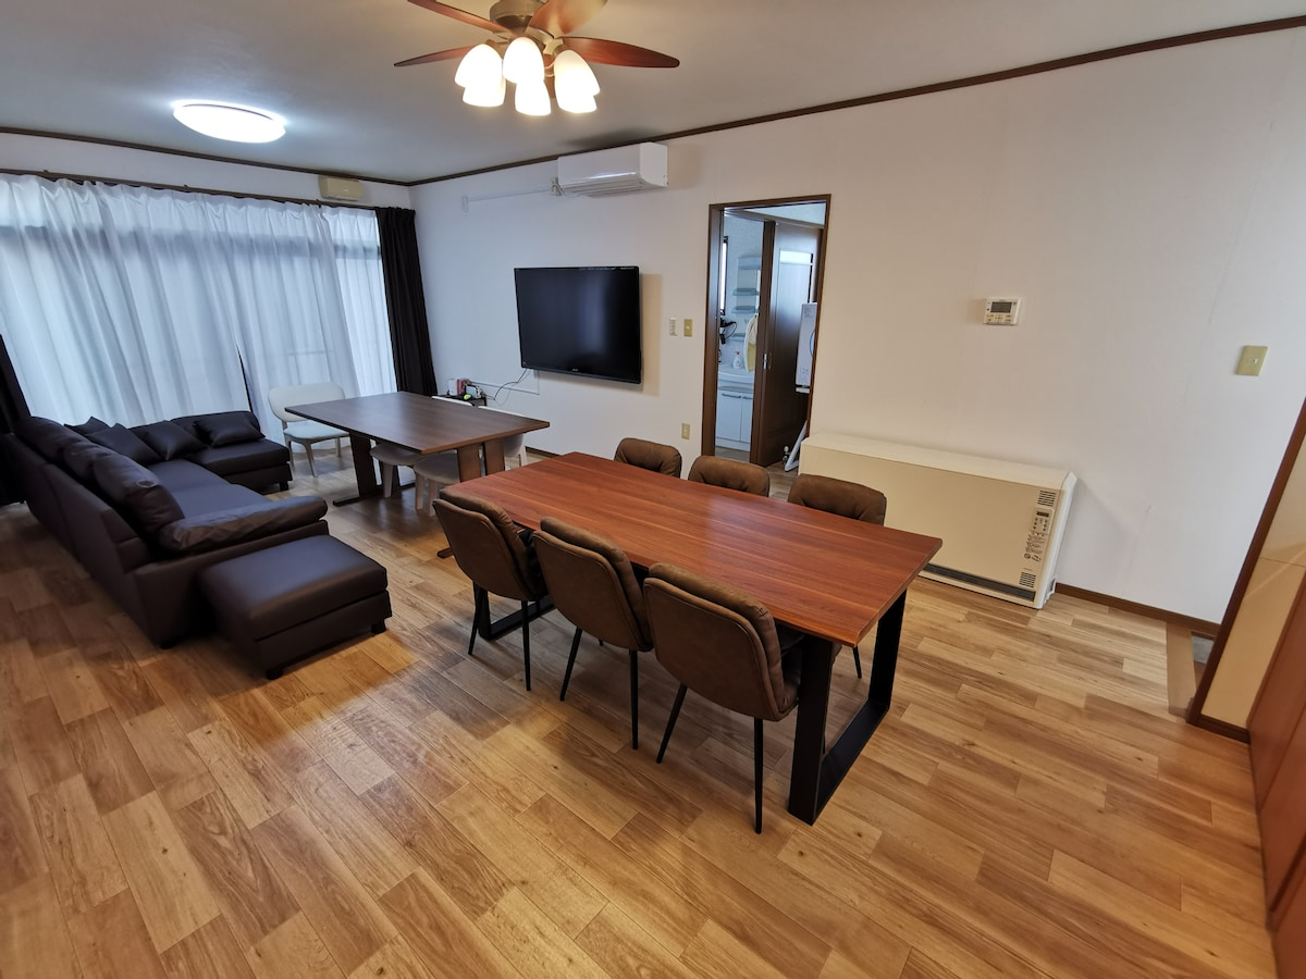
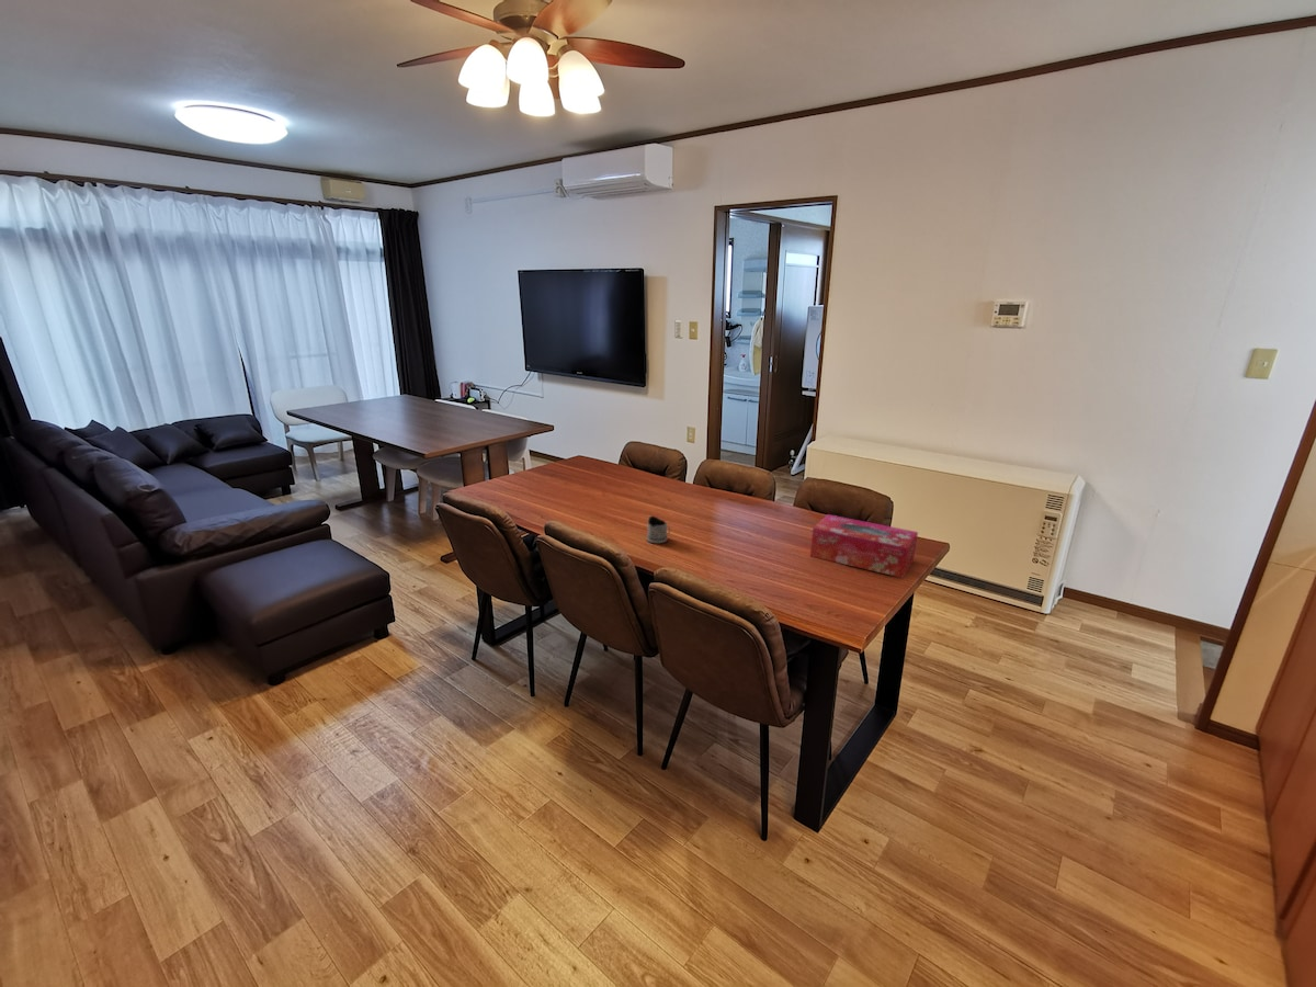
+ tissue box (863, 544)
+ tea glass holder (659, 530)
